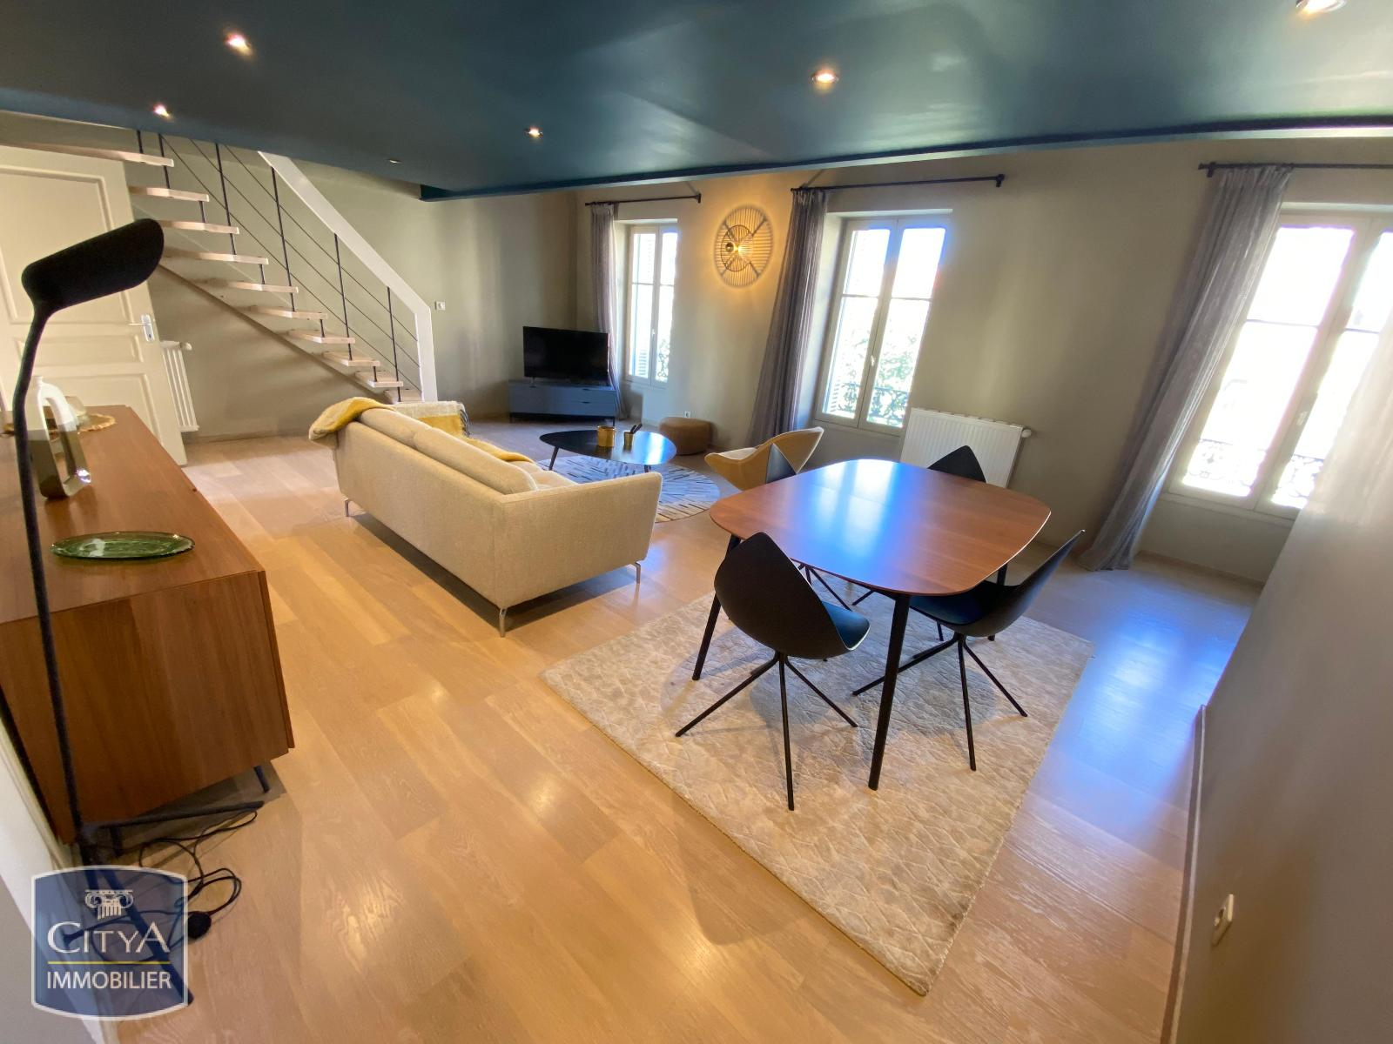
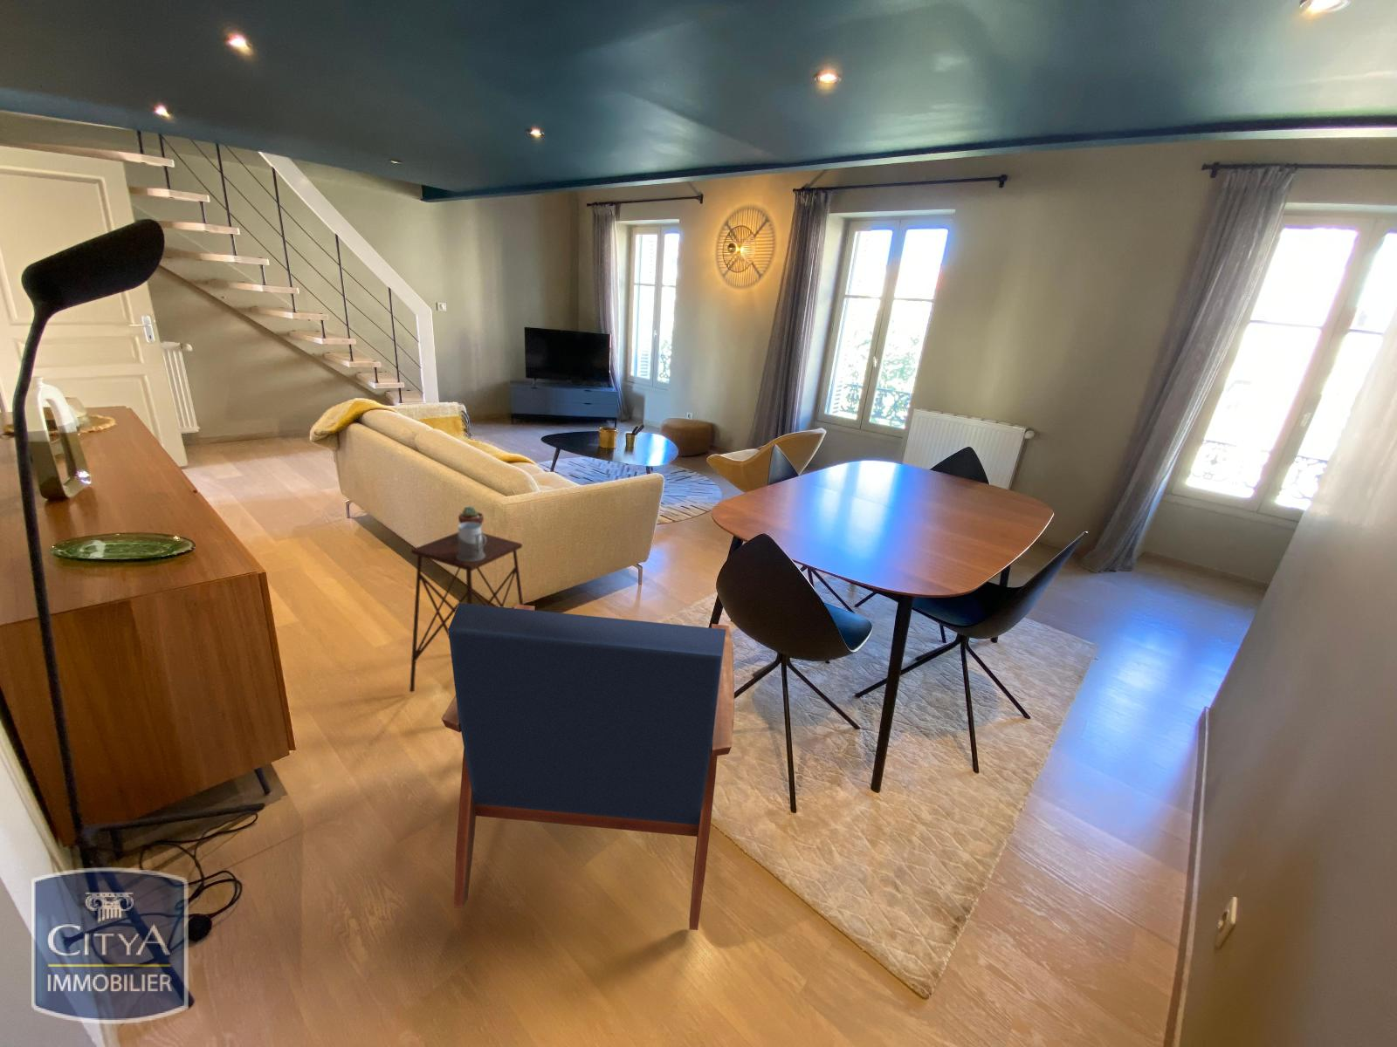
+ armchair (604, 707)
+ potted succulent (471, 520)
+ side table (472, 604)
+ mug (472, 541)
